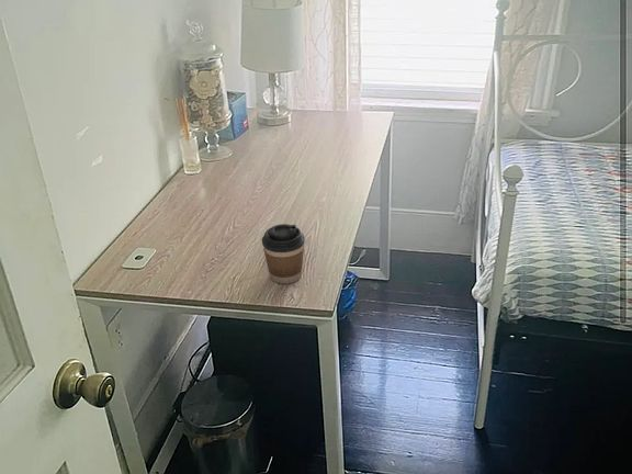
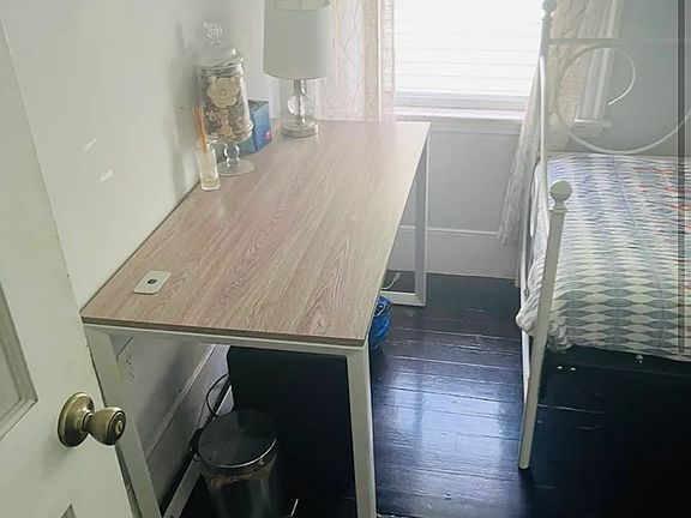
- coffee cup (283, 251)
